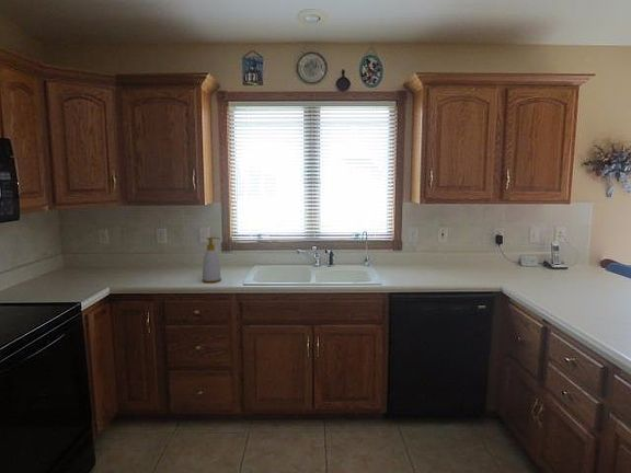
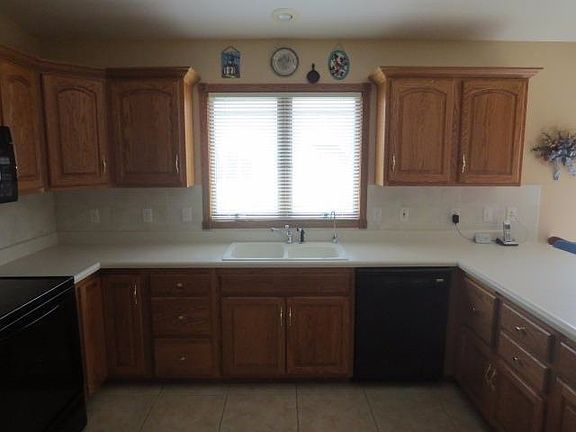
- soap bottle (210, 258)
